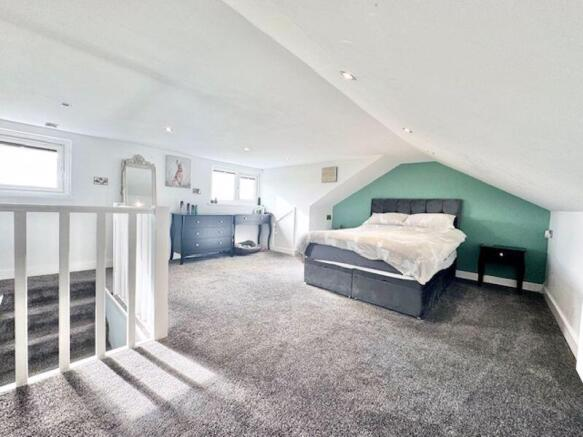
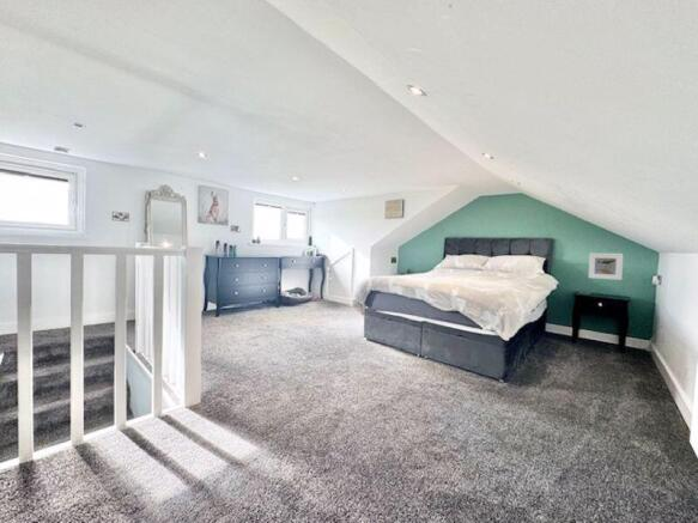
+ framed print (605, 266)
